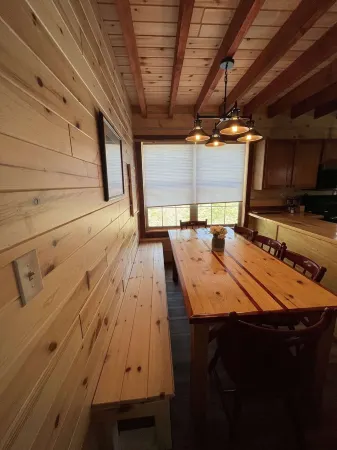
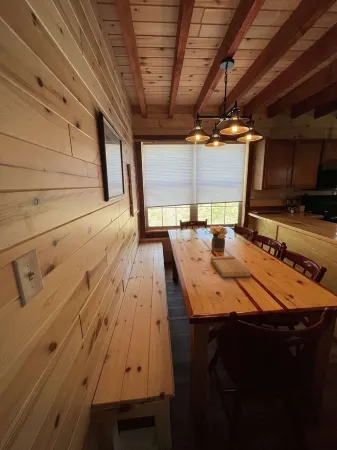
+ cutting board (228, 265)
